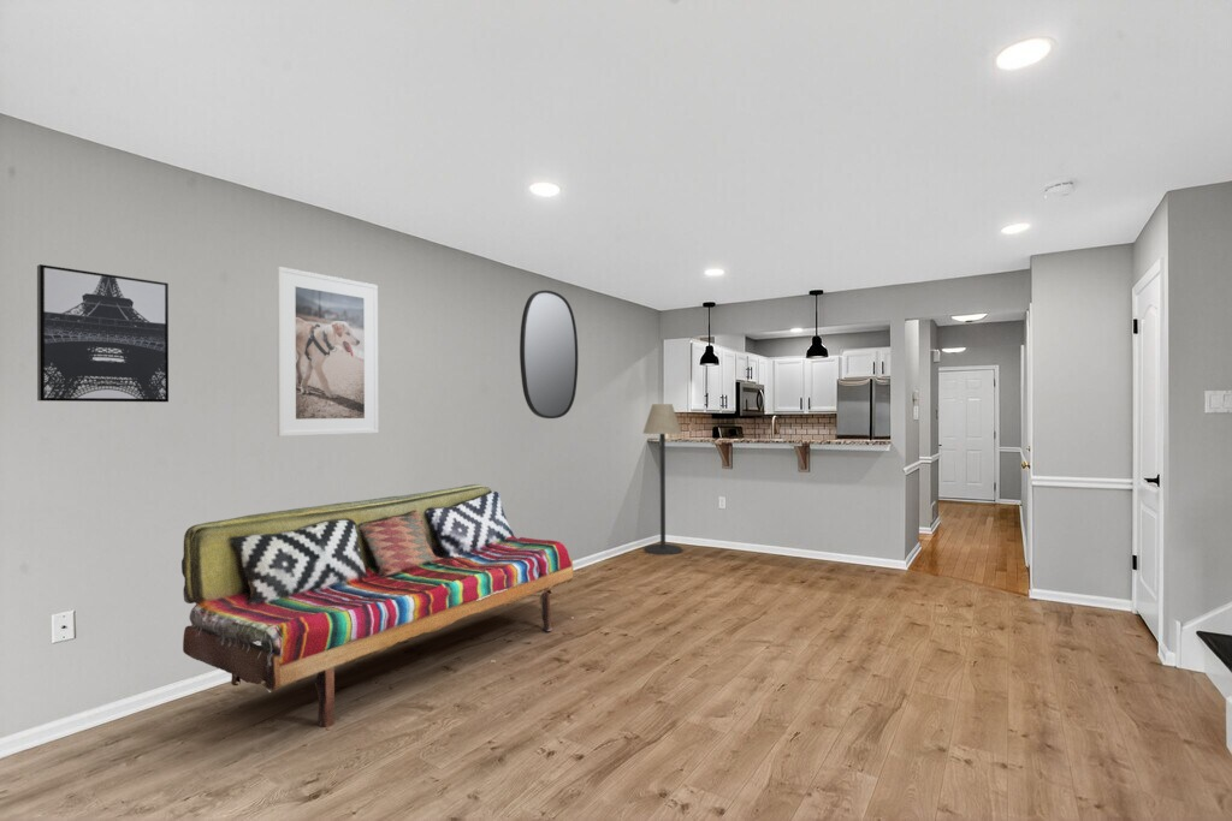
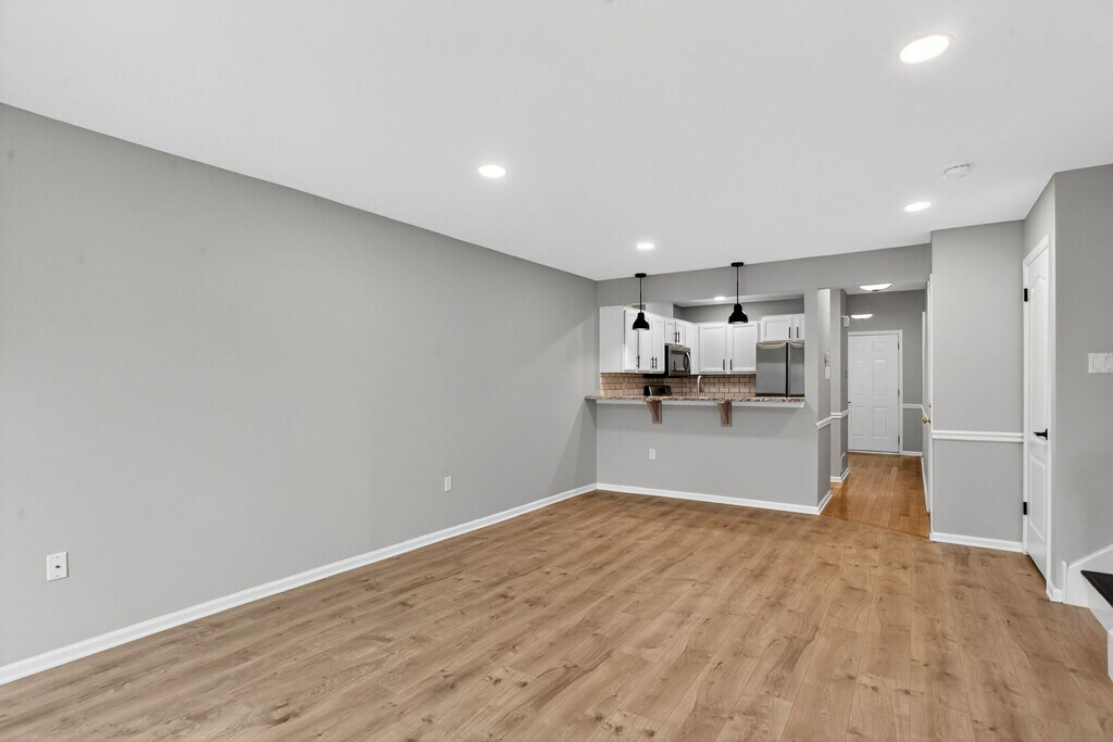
- home mirror (550, 355)
- sofa (411, 578)
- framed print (331, 355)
- wall art (107, 338)
- floor lamp (662, 477)
